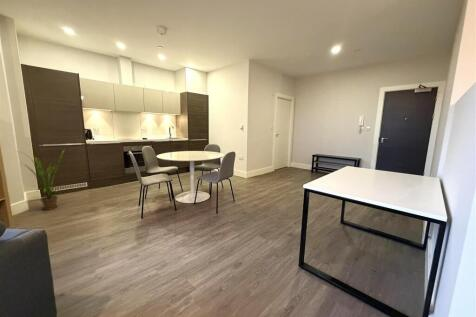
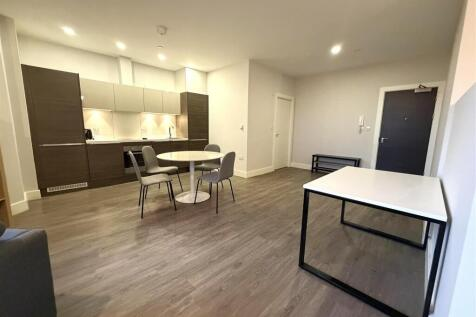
- house plant (42, 180)
